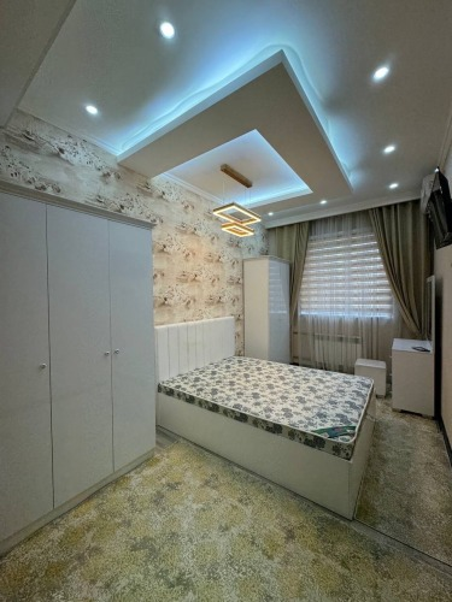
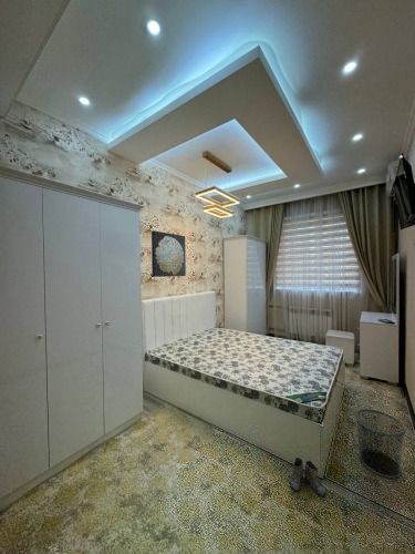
+ wall art (169, 255)
+ waste bin (378, 441)
+ boots (304, 475)
